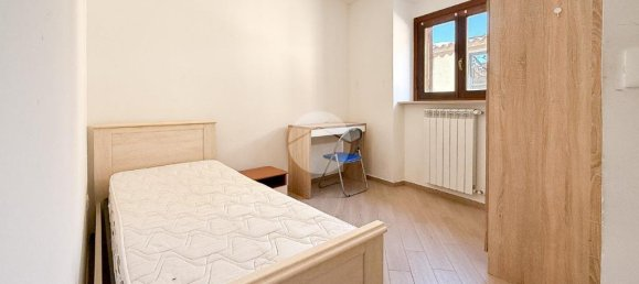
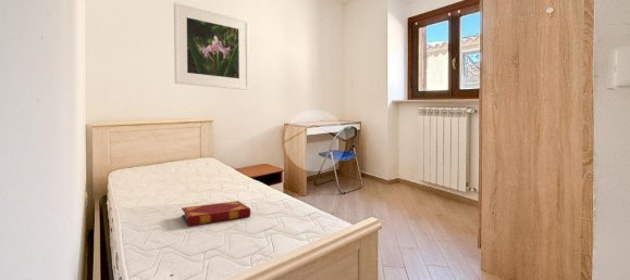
+ hardback book (215, 212)
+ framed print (213, 49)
